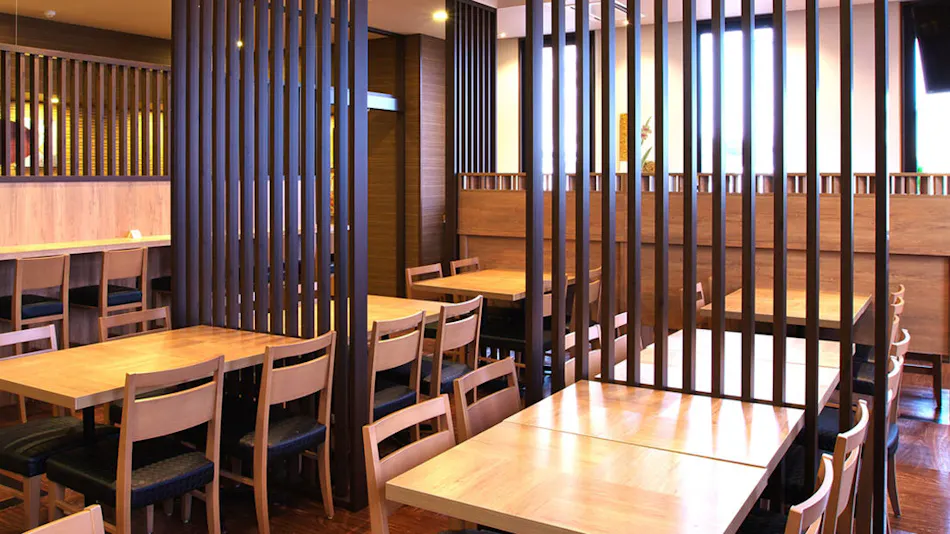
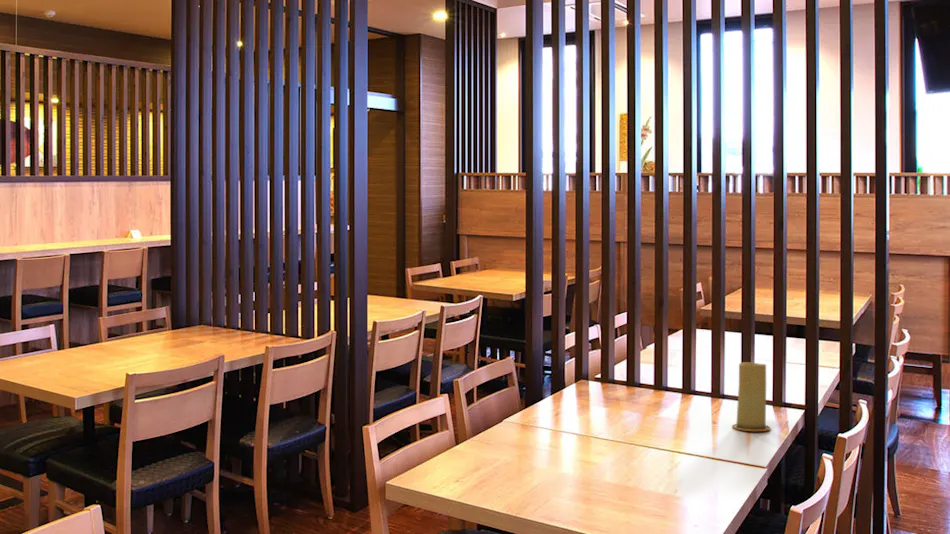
+ candle (751, 395)
